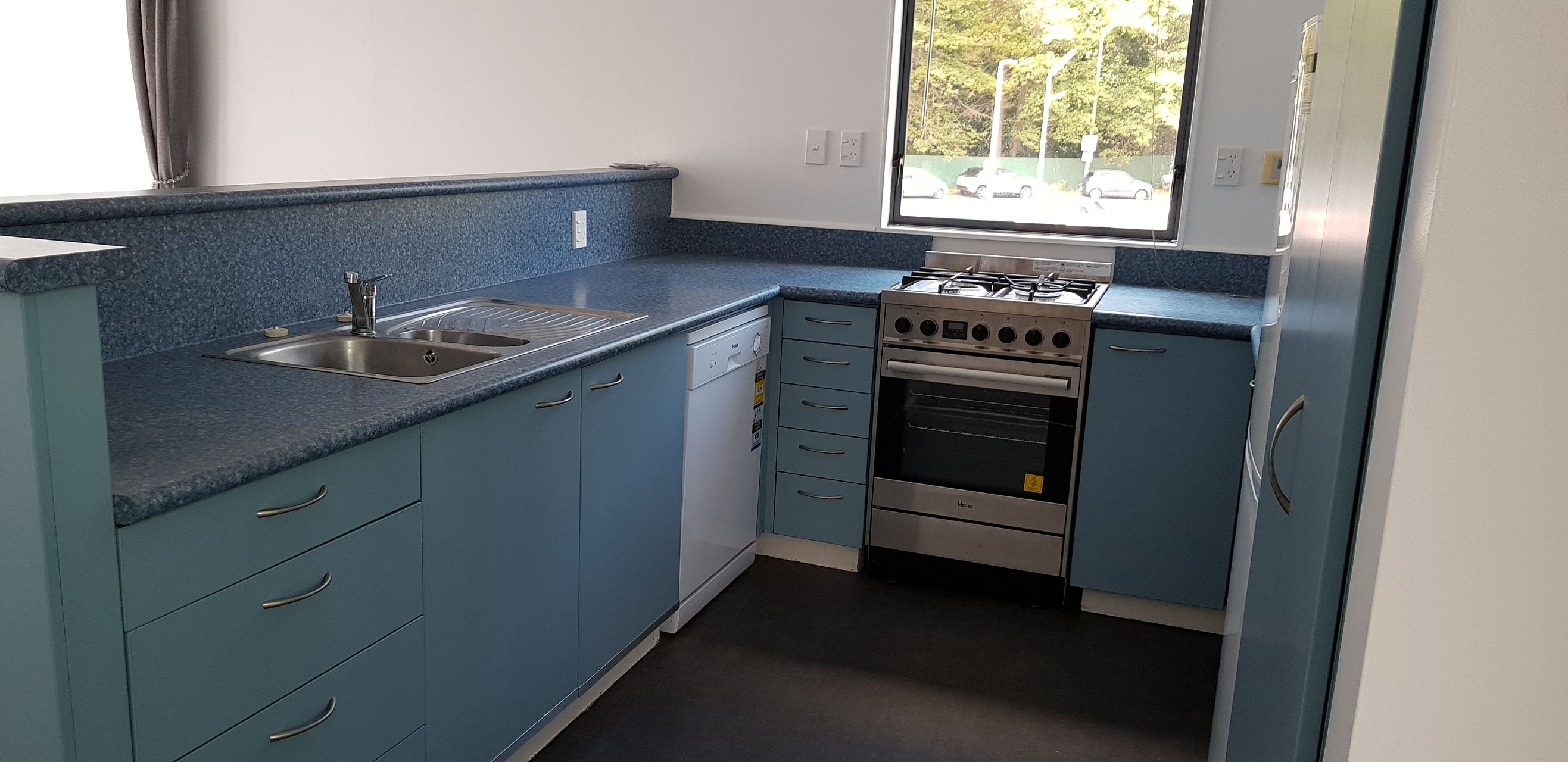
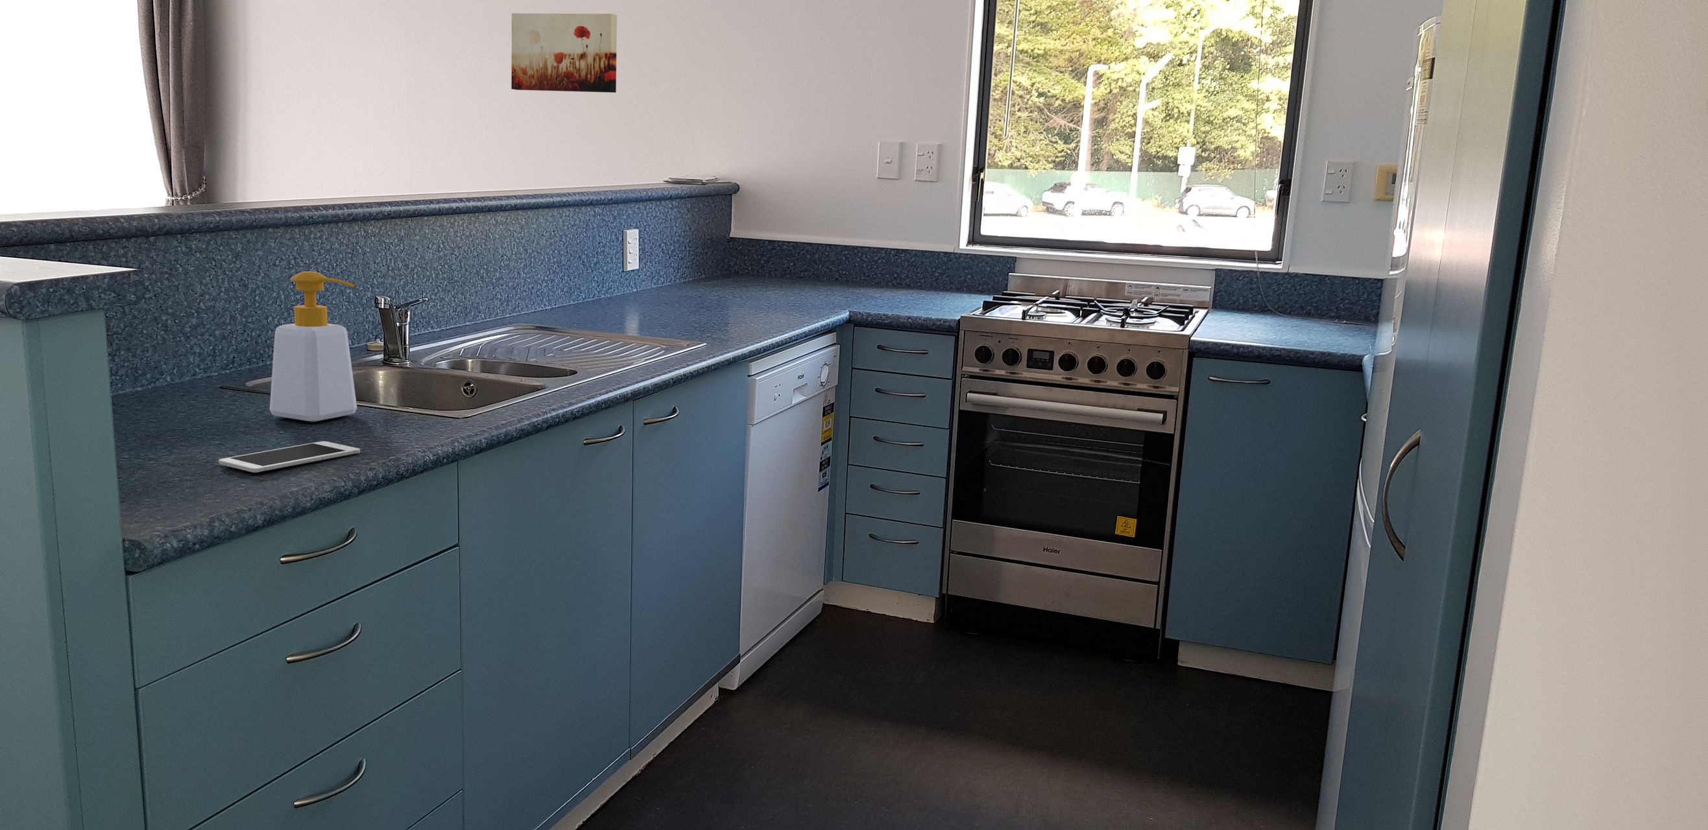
+ wall art (563, 52)
+ cell phone (291, 456)
+ soap bottle (322, 345)
